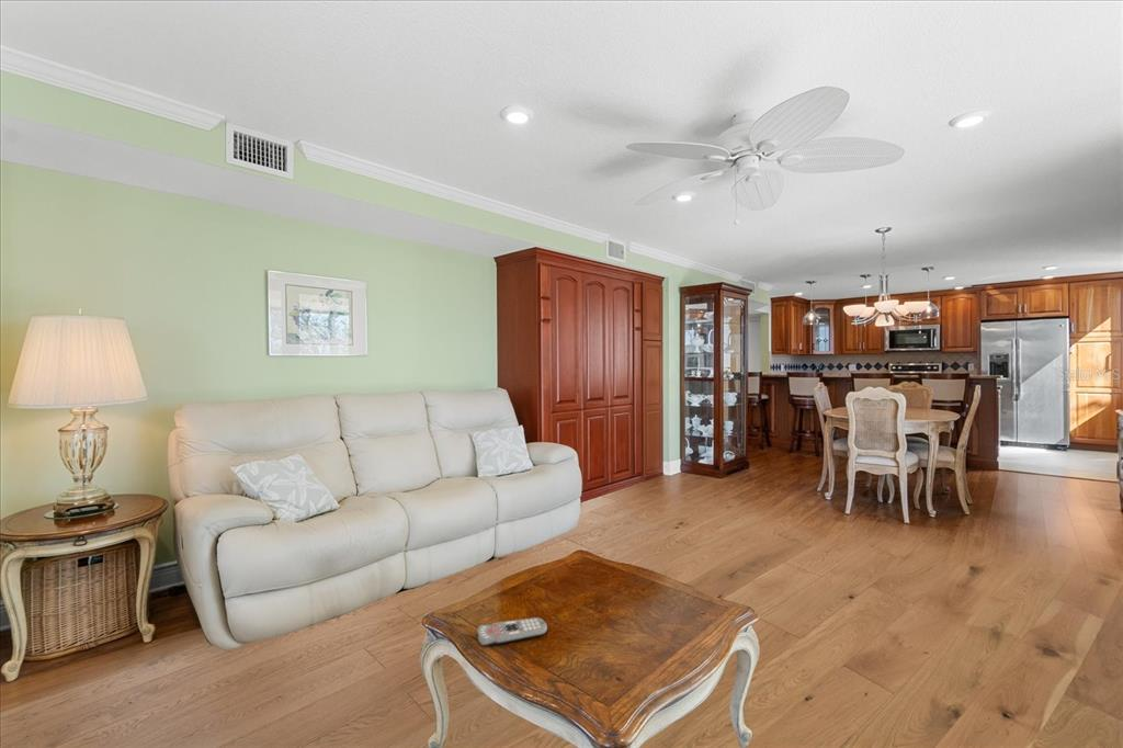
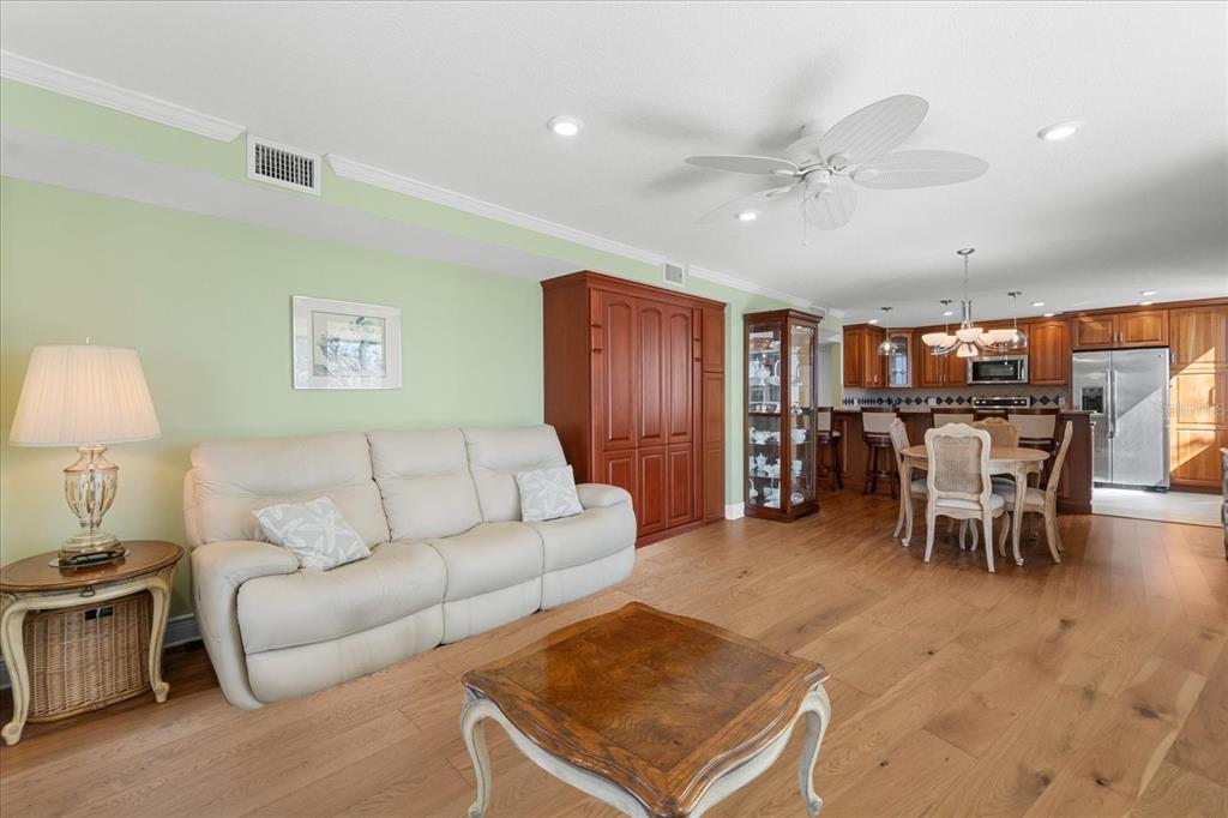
- remote control (512, 631)
